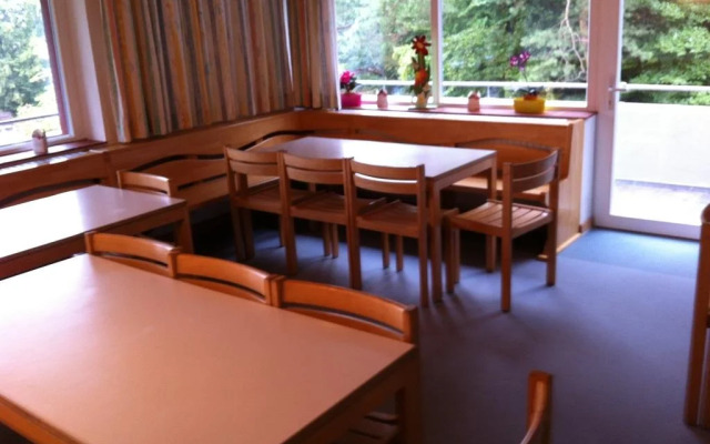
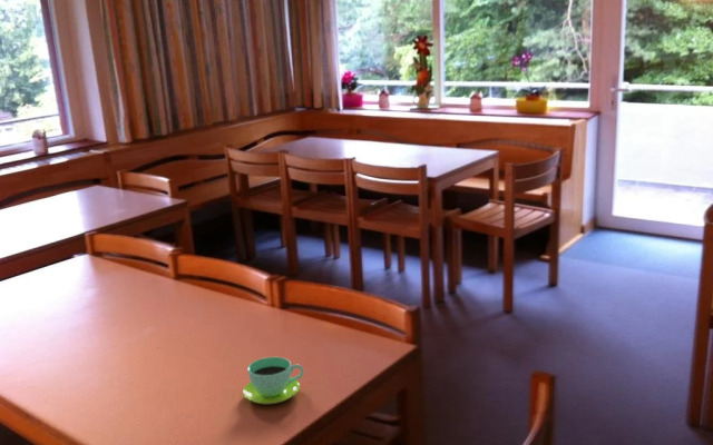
+ cup (272, 379)
